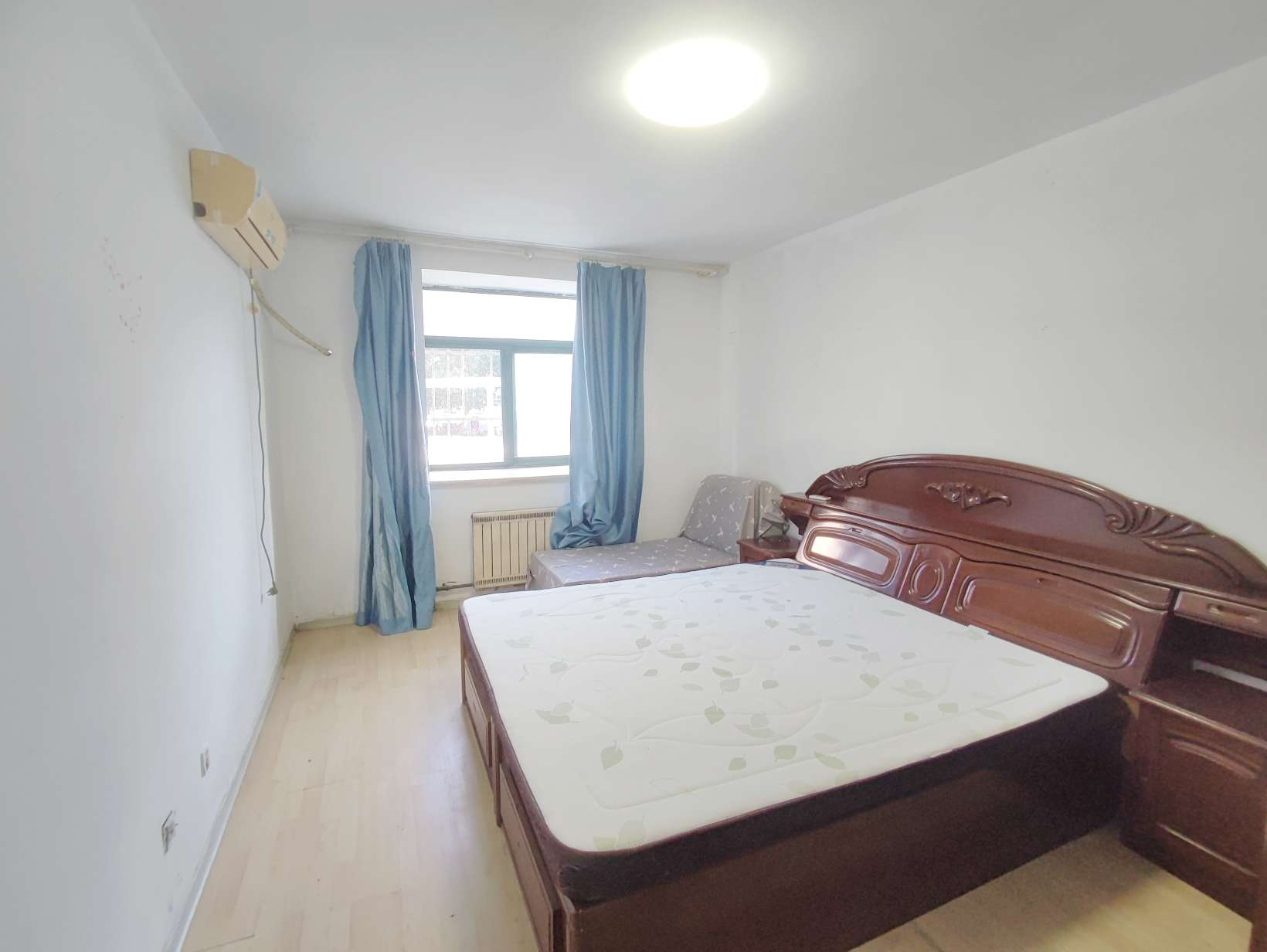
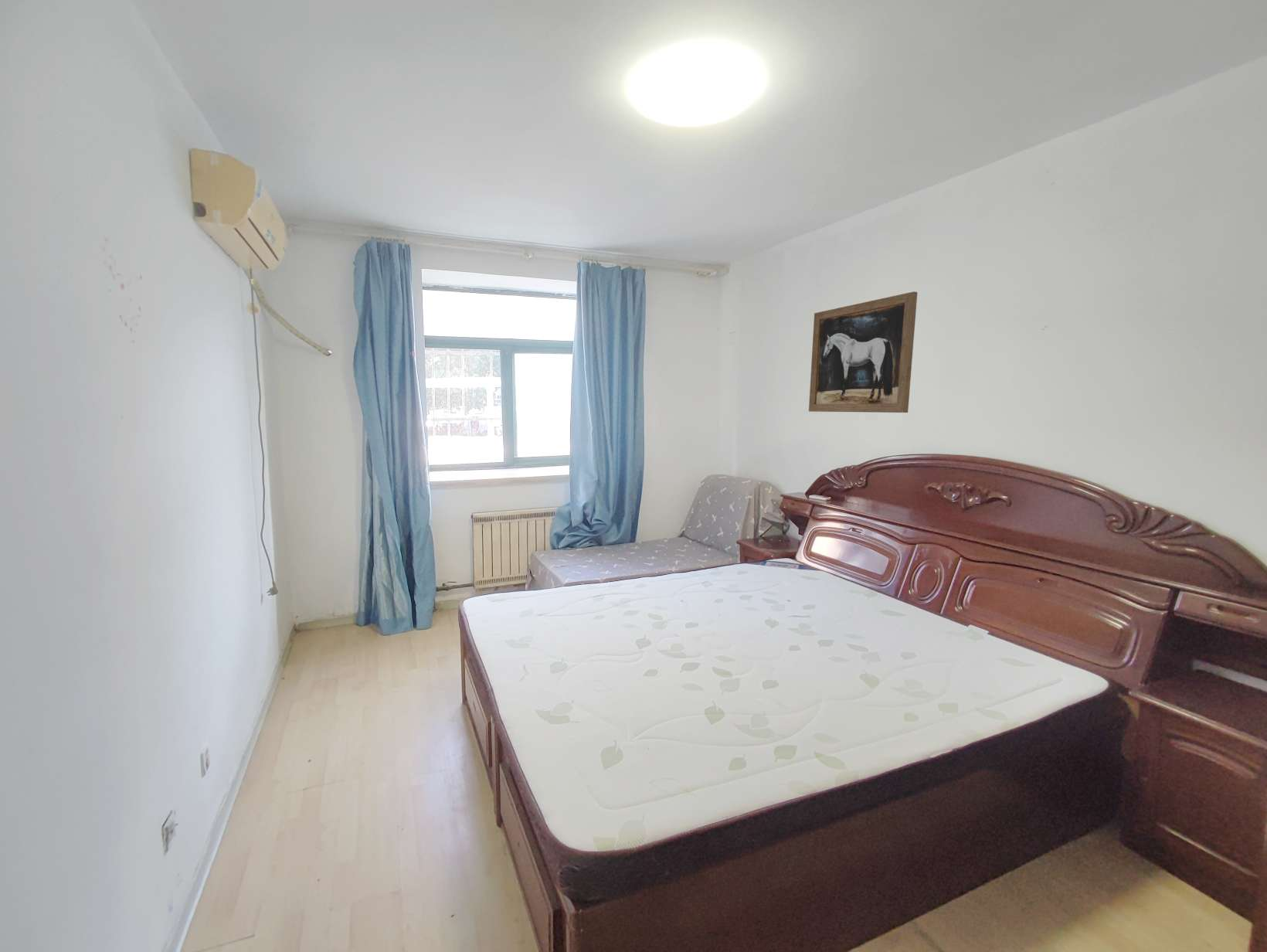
+ wall art (857, 358)
